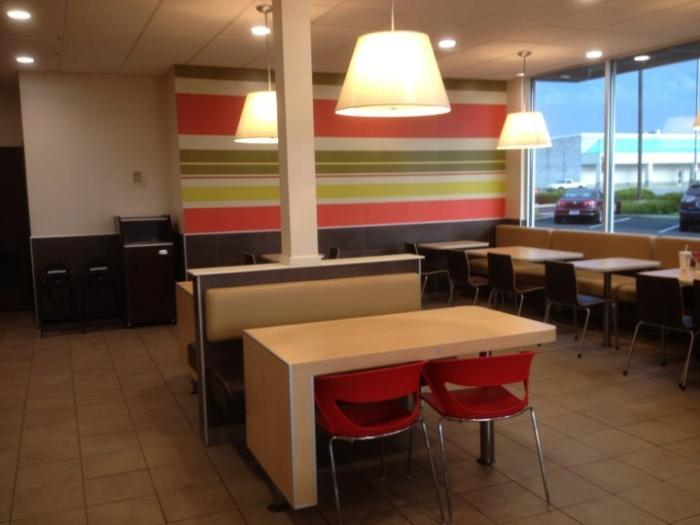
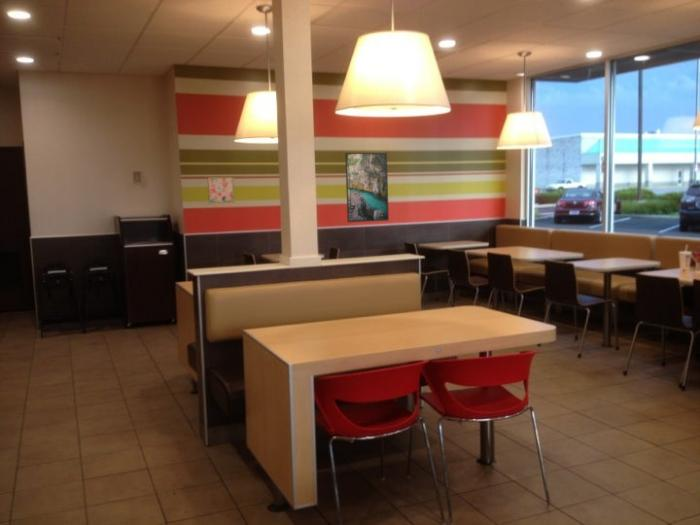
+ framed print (367, 187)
+ wall art (221, 190)
